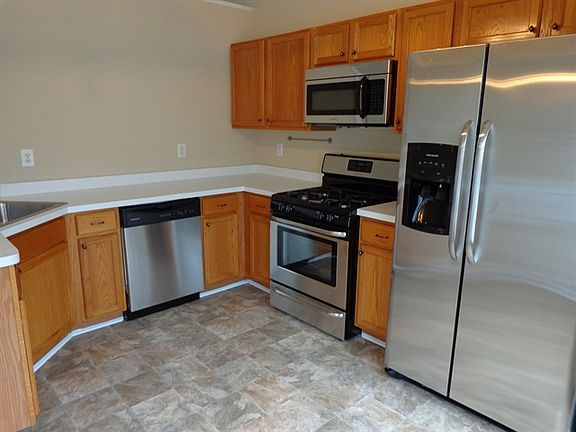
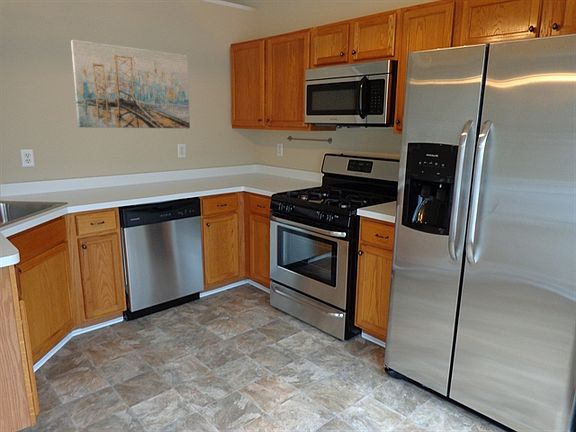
+ wall art (136, 88)
